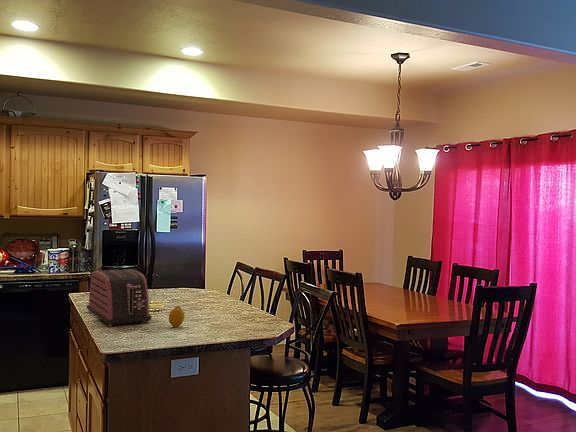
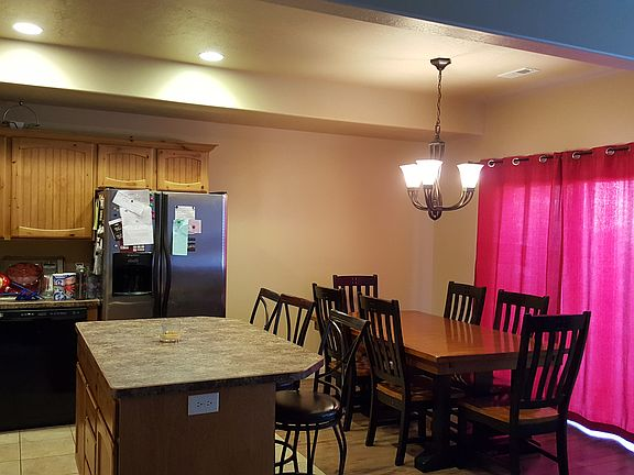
- fruit (176, 316)
- toaster (118, 294)
